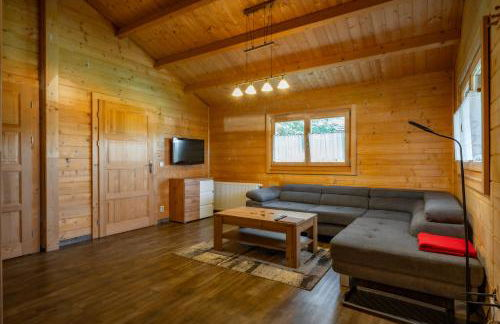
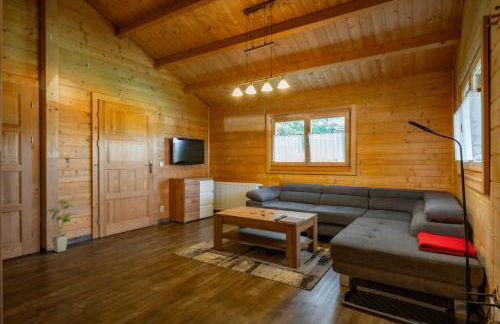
+ house plant (62, 225)
